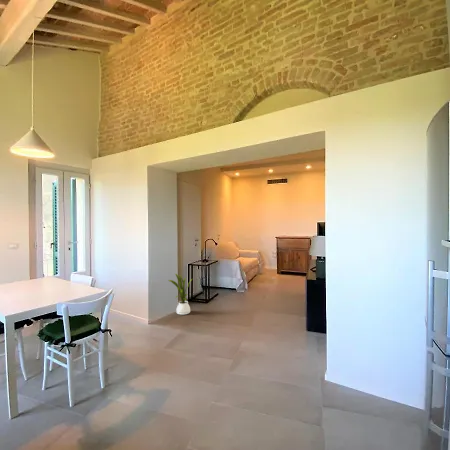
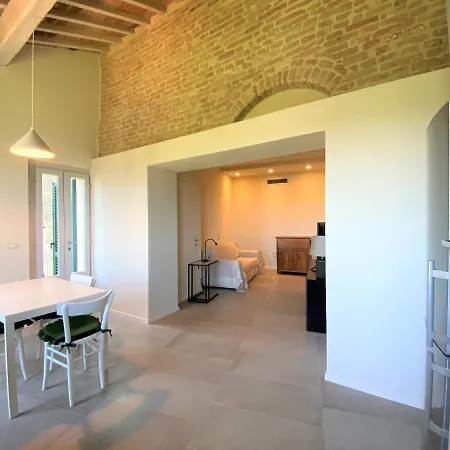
- house plant (181, 292)
